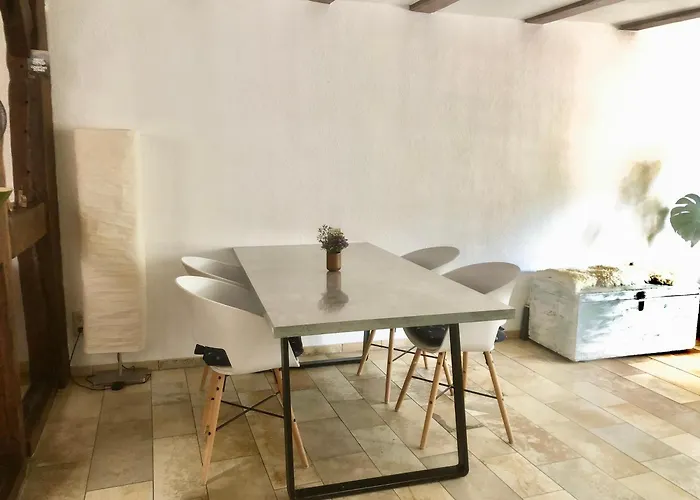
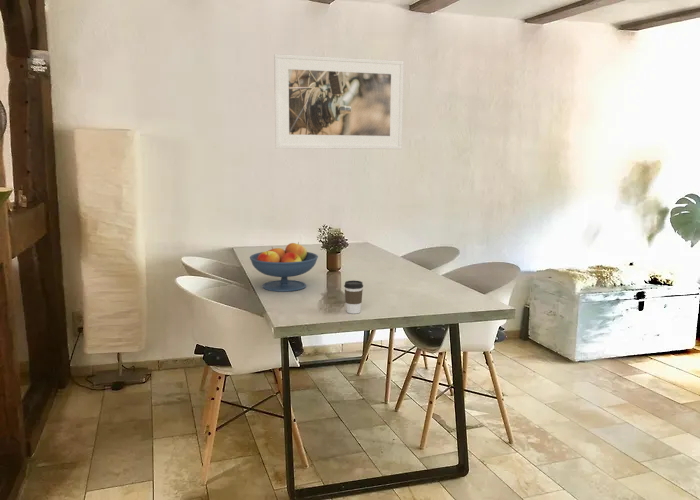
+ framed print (340, 103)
+ fruit bowl (284, 266)
+ coffee cup (353, 297)
